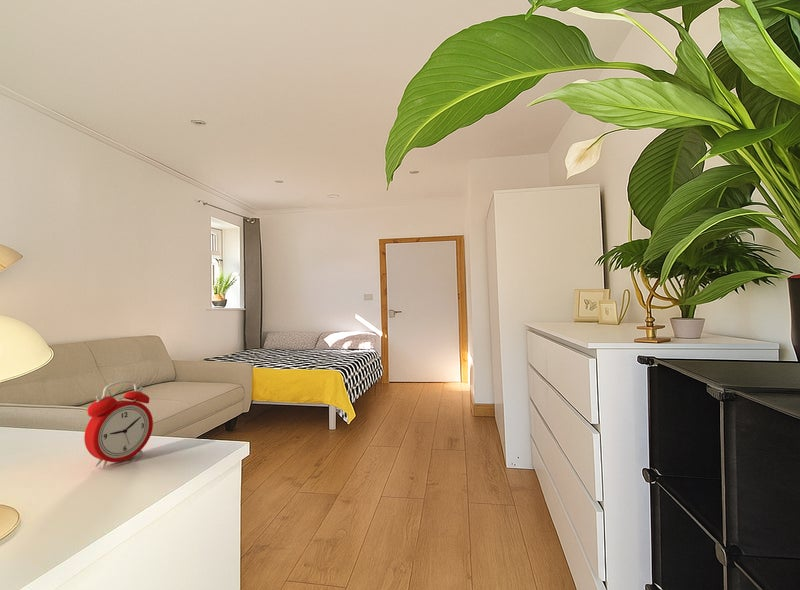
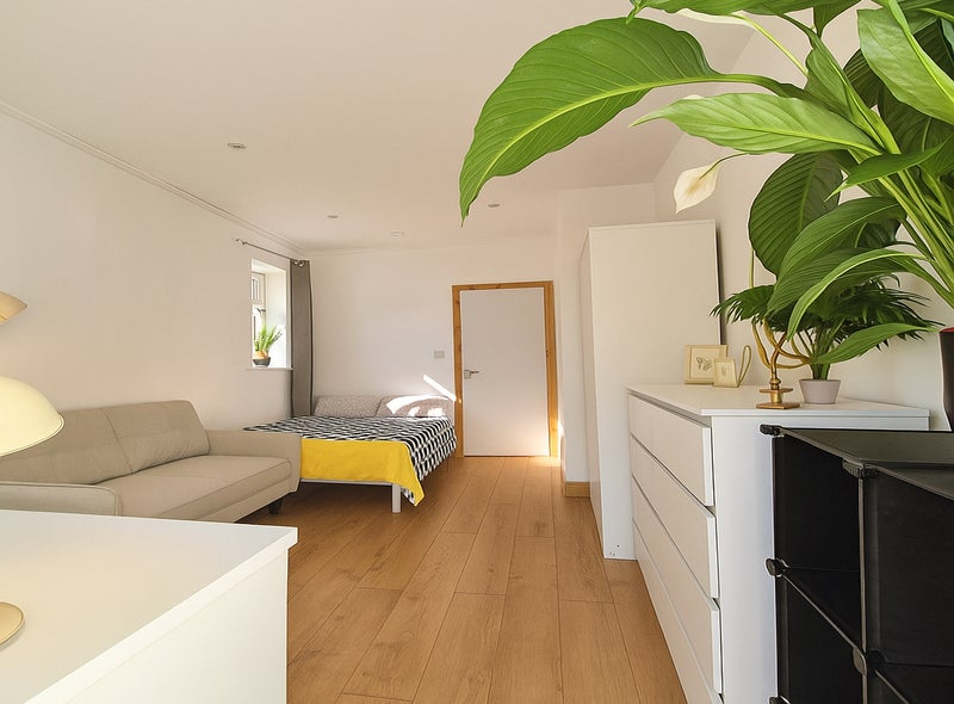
- alarm clock (120, 420)
